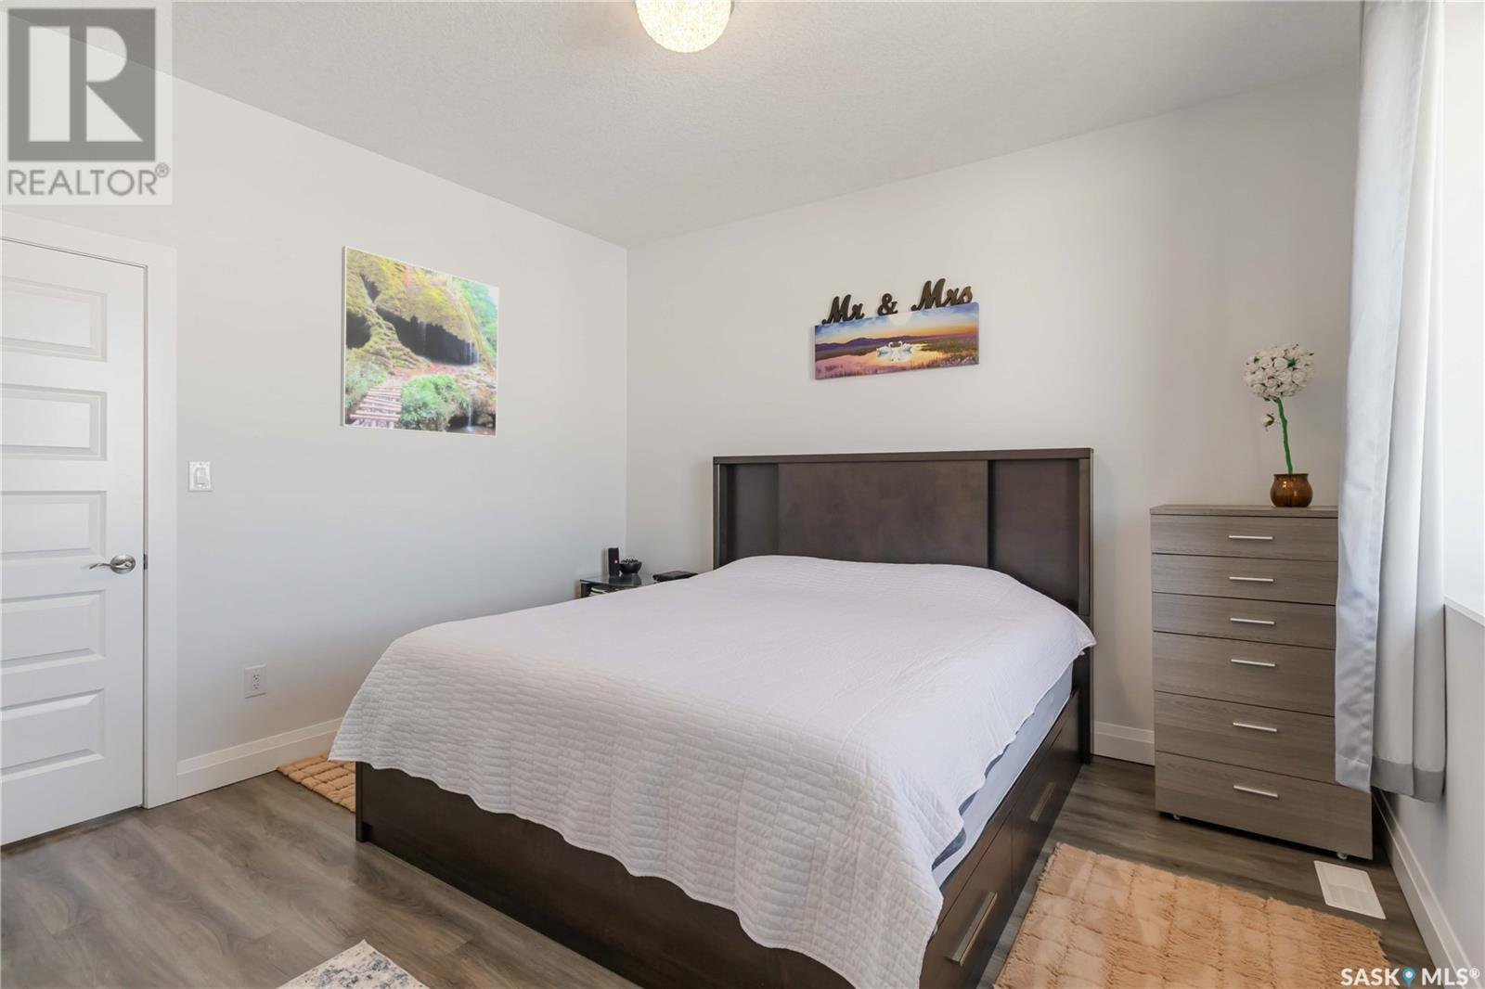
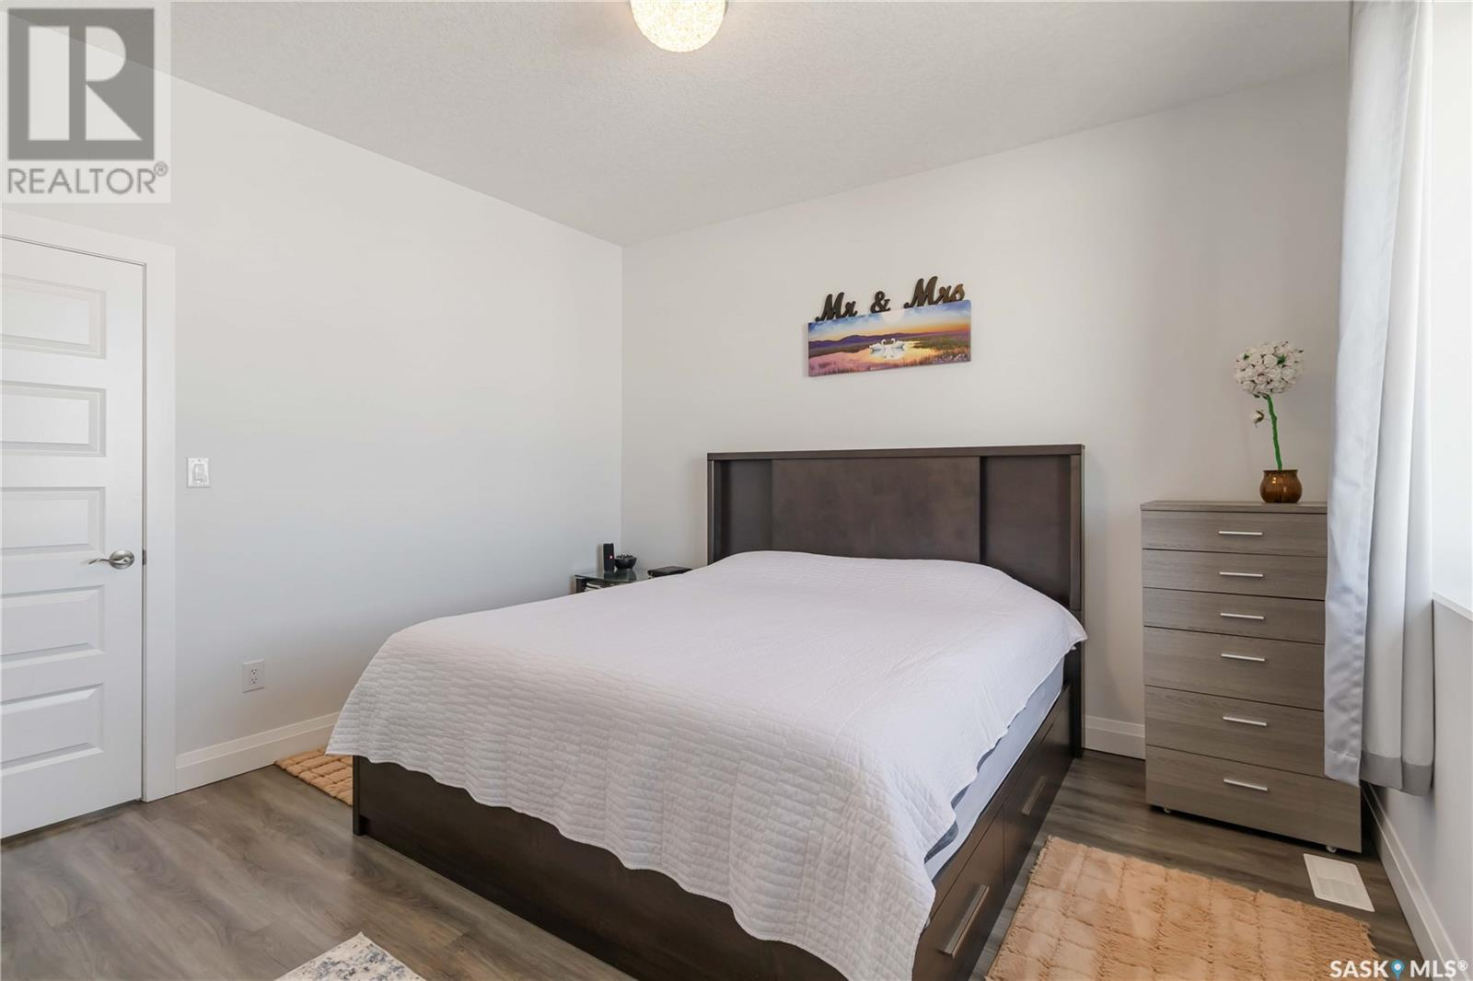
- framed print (426, 351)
